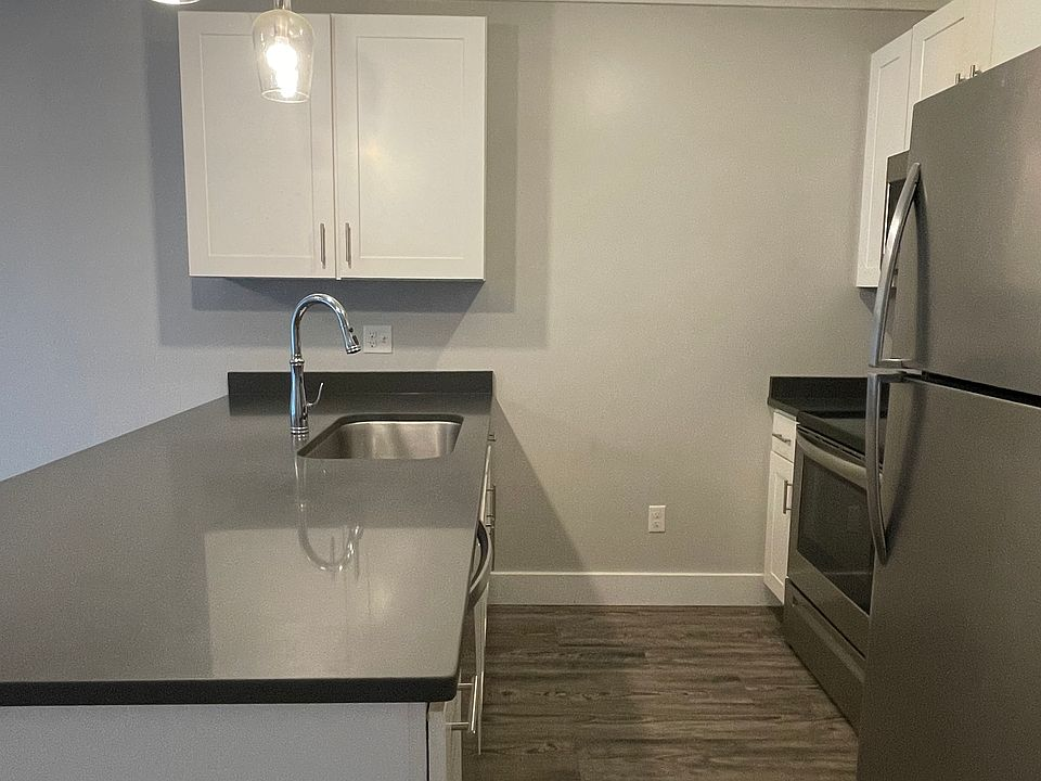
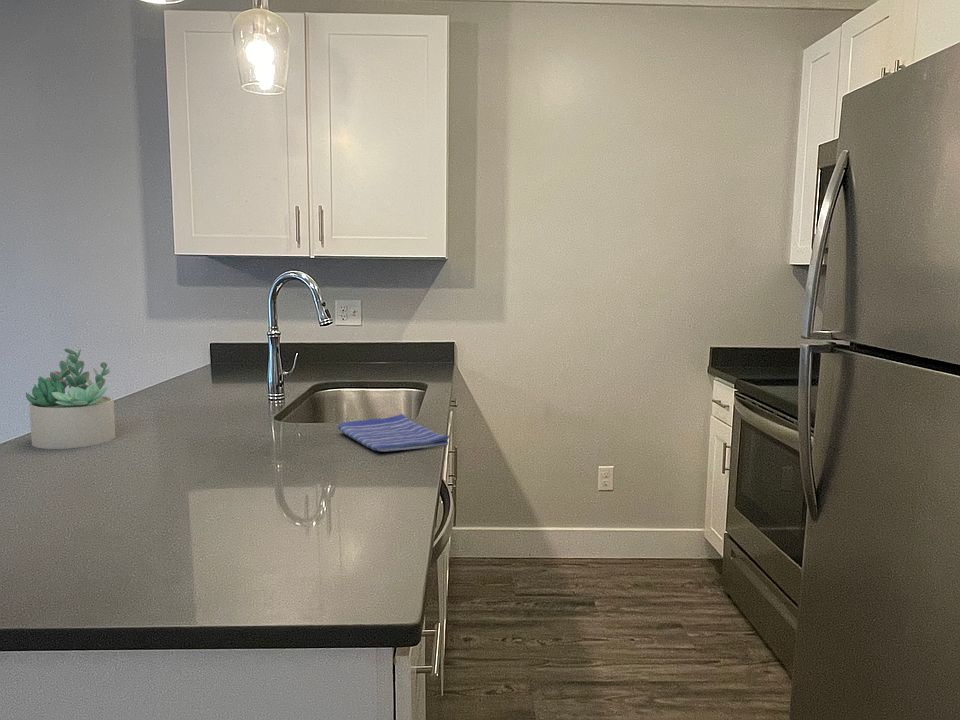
+ dish towel (391, 432)
+ succulent plant (71, 394)
